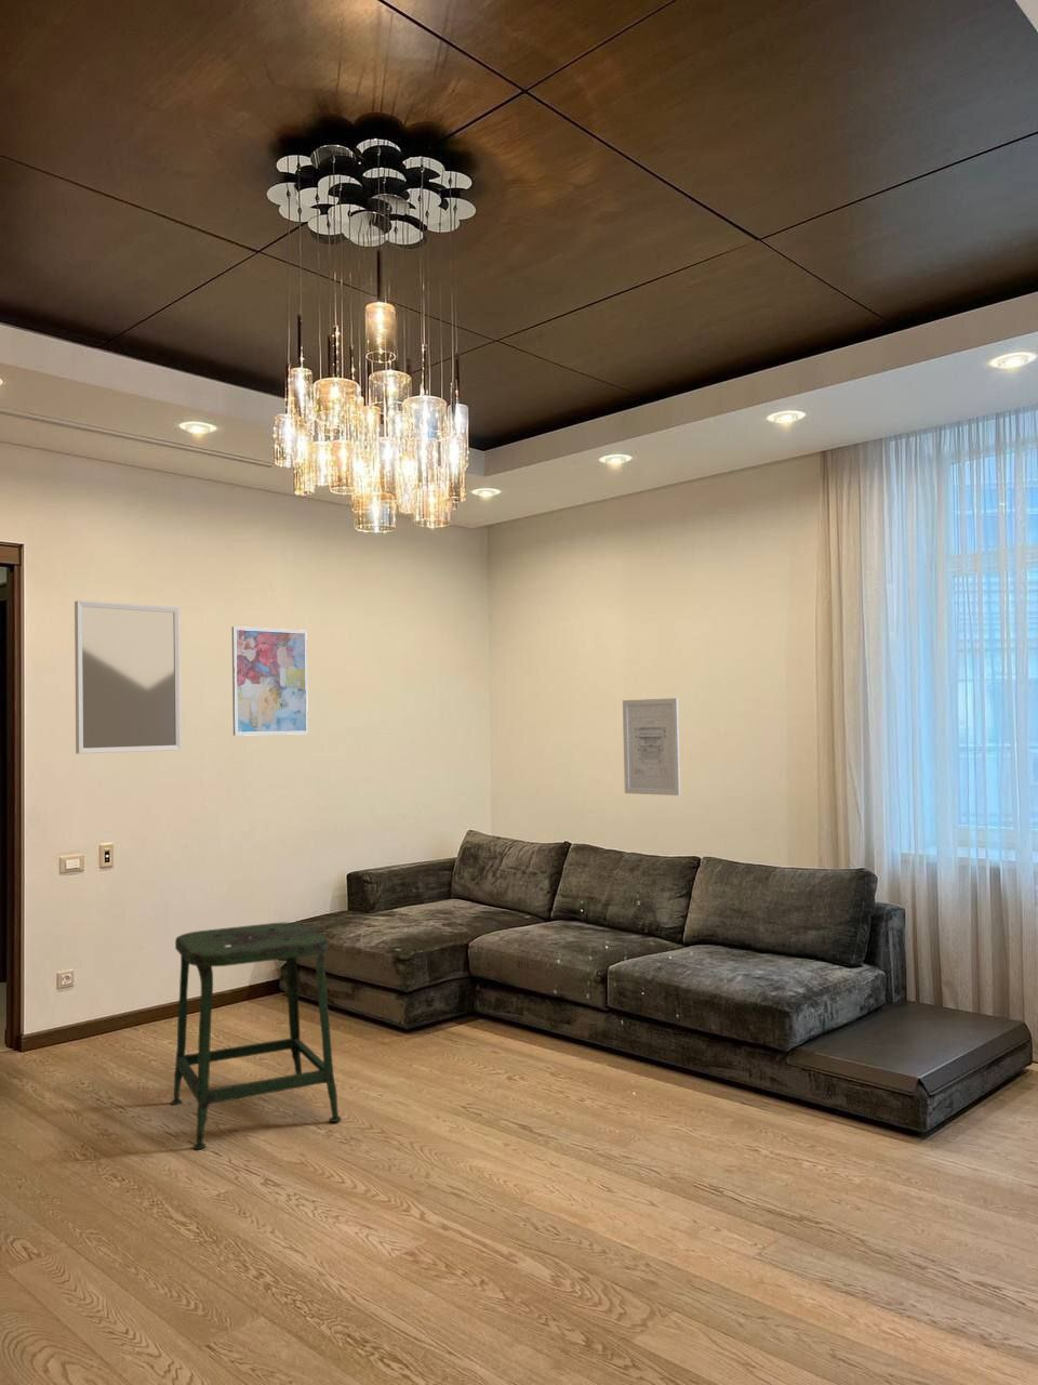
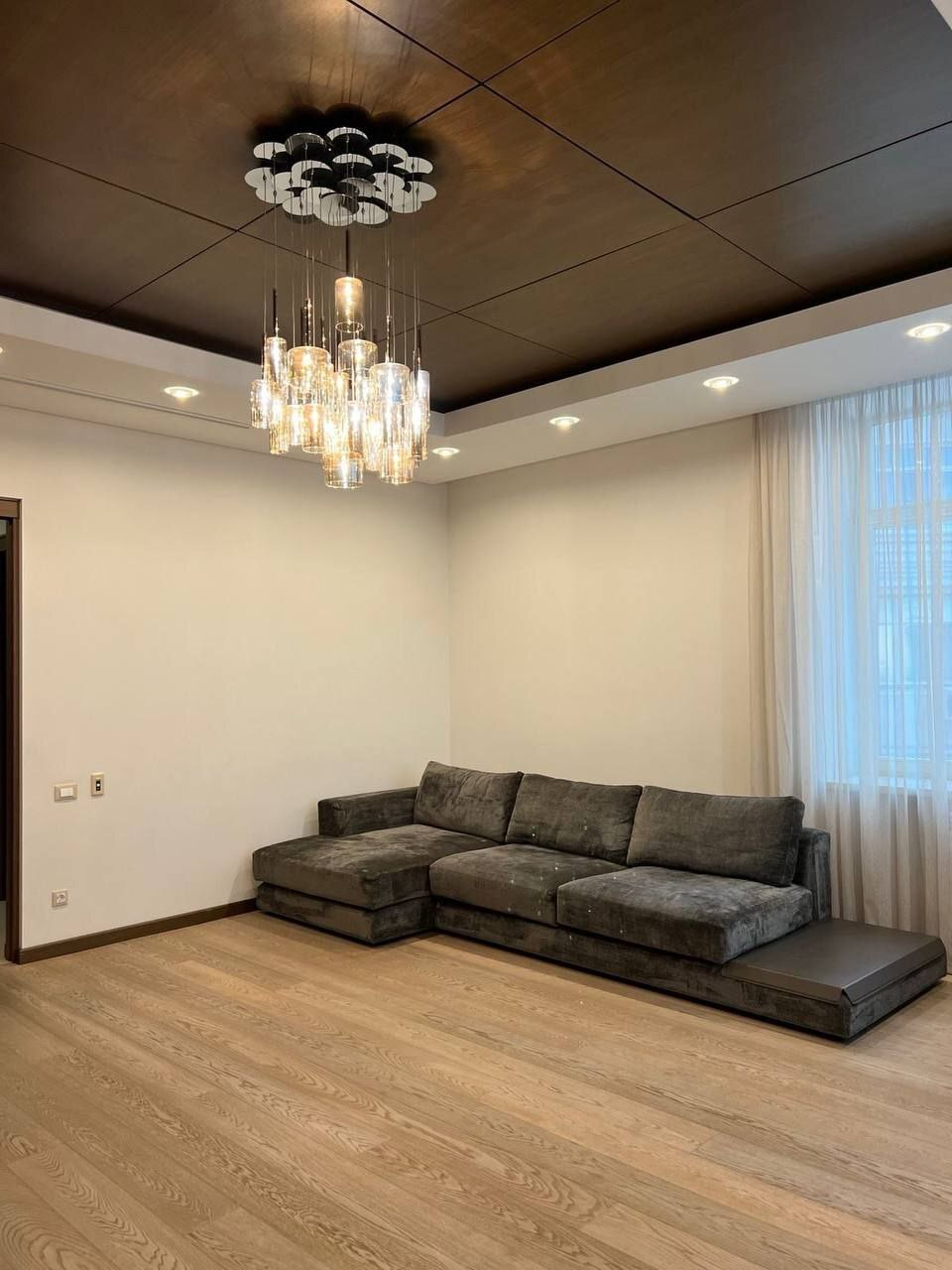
- stool (257, 1043)
- wall art (650, 747)
- wall art (270, 681)
- home mirror (129, 677)
